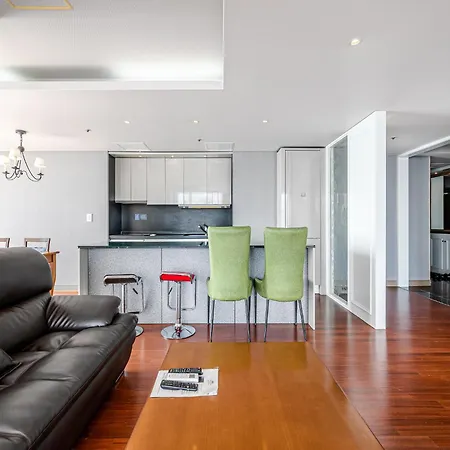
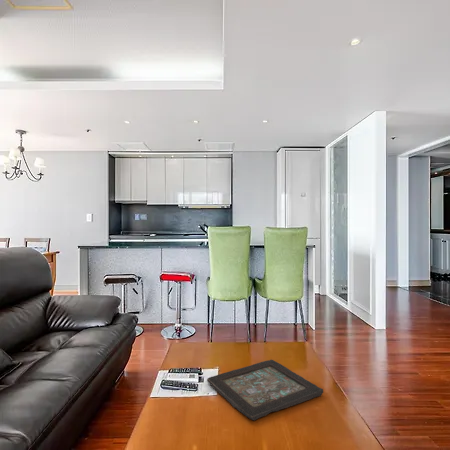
+ decorative tray (263, 385)
